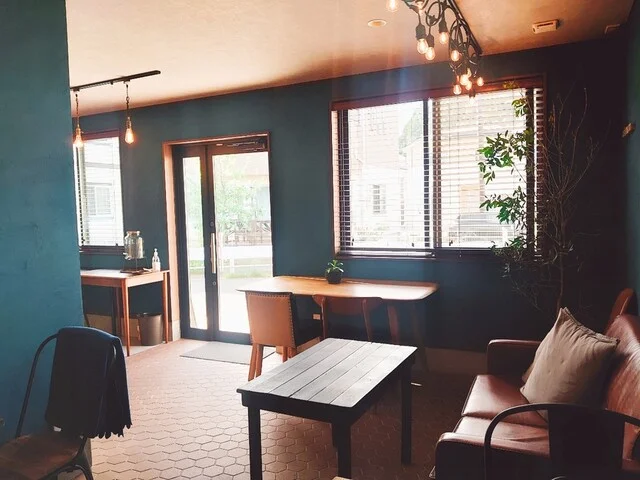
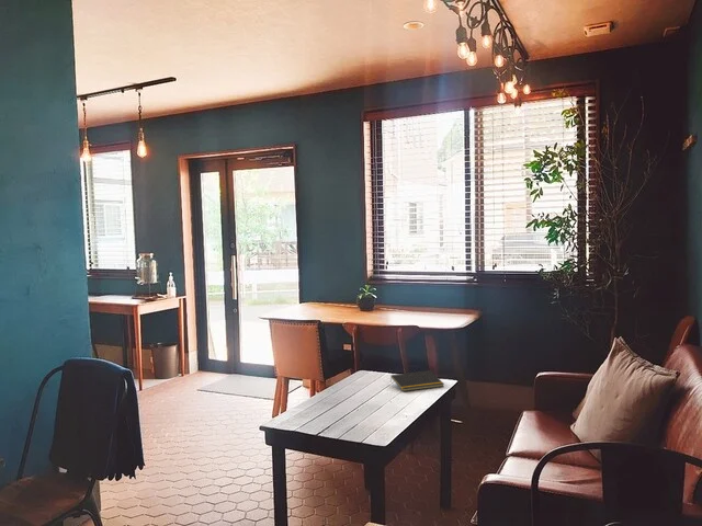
+ notepad (417, 380)
